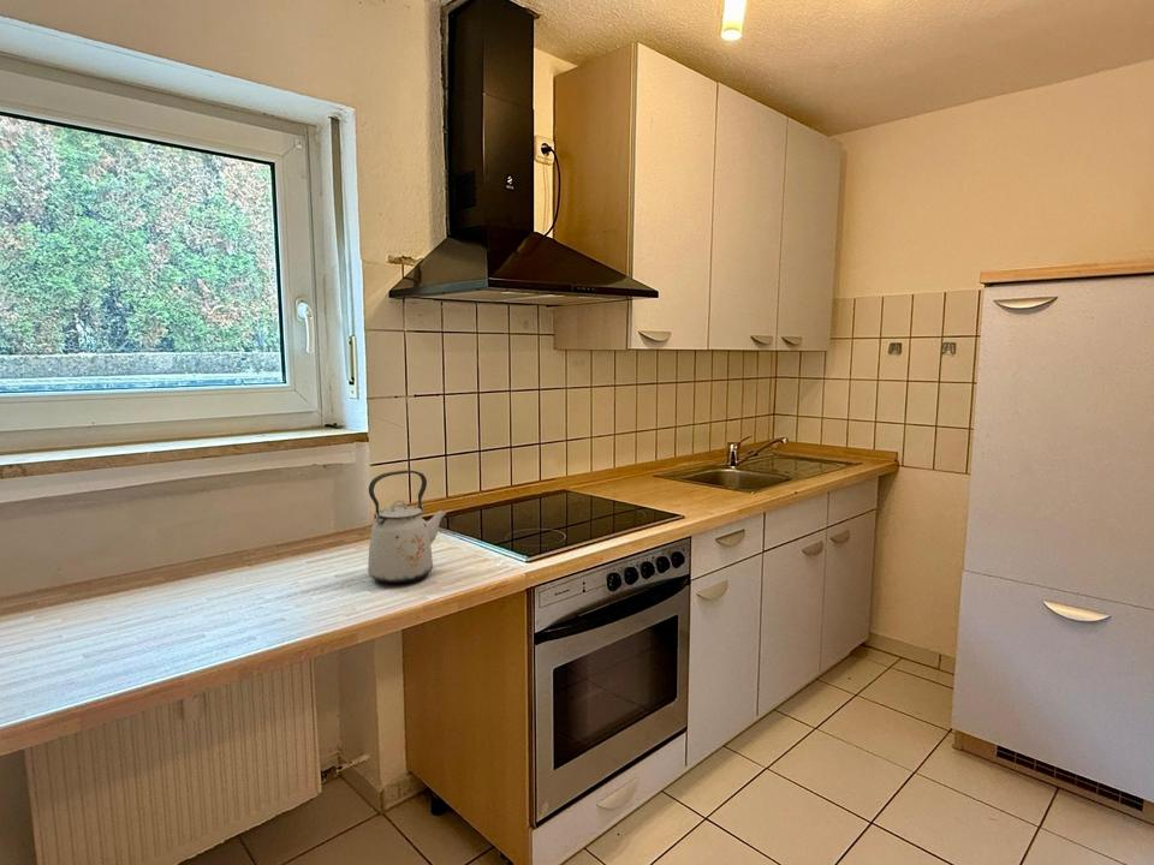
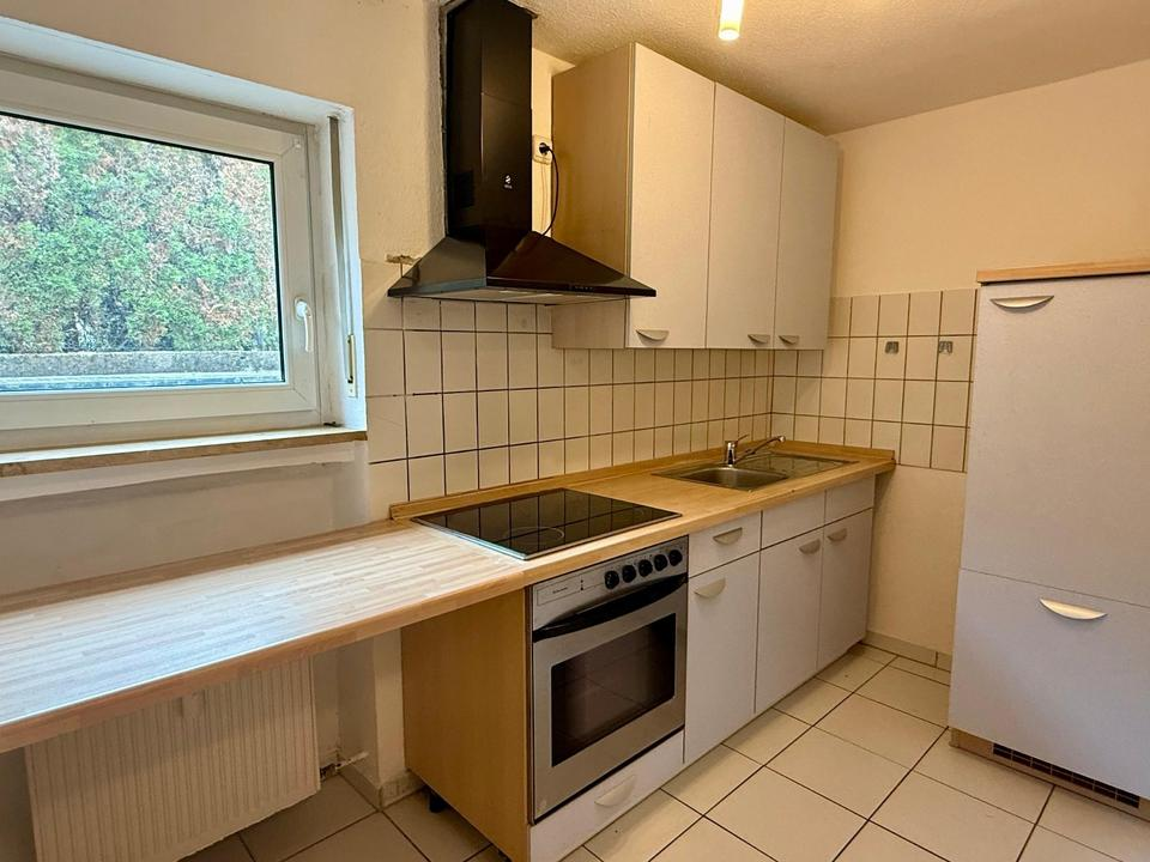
- kettle (410, 521)
